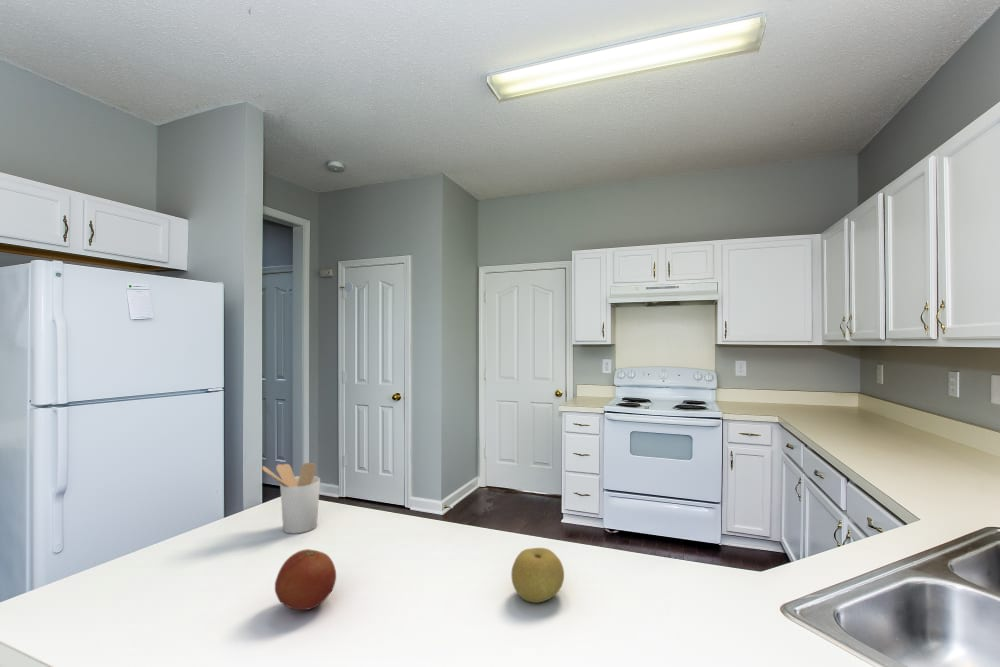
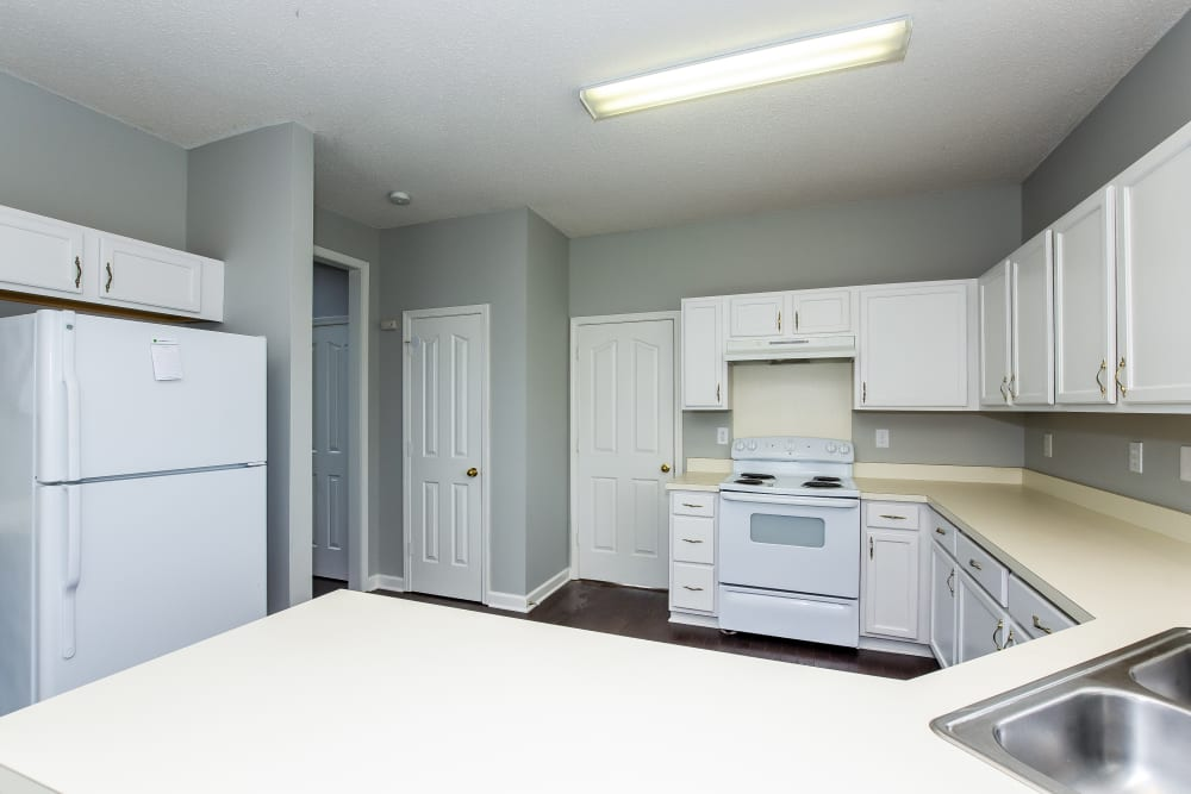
- fruit (537, 573)
- fruit (306, 577)
- utensil holder (290, 495)
